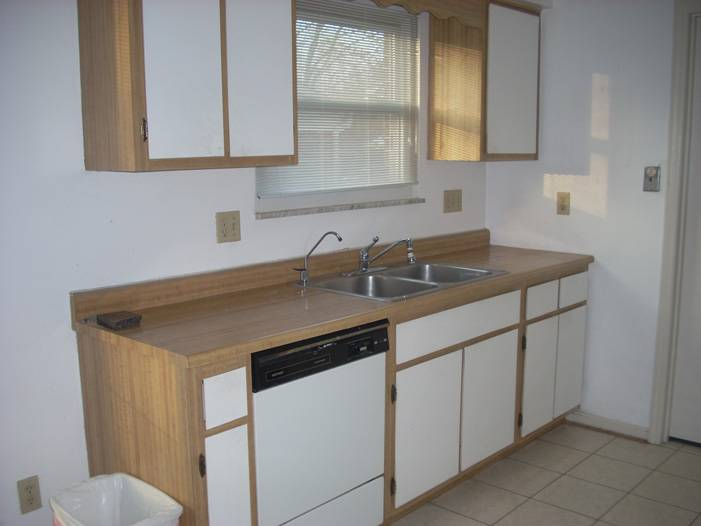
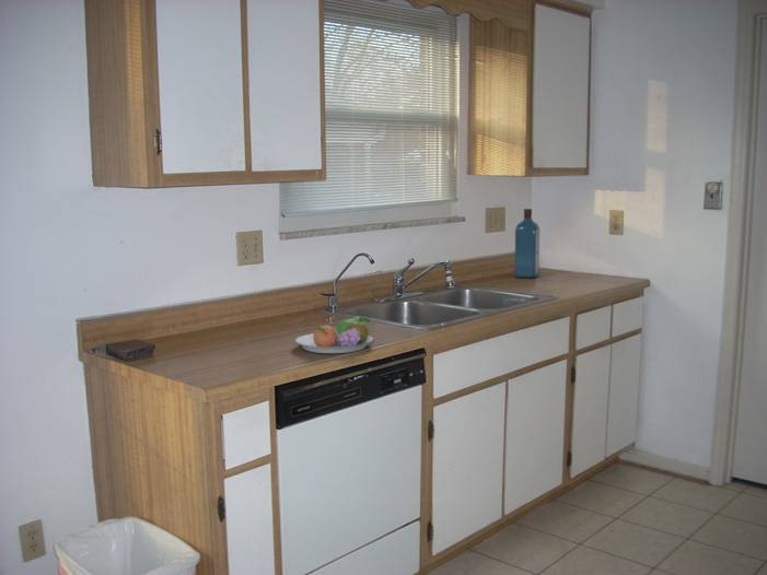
+ liquor (527, 243)
+ fruit bowl (337, 331)
